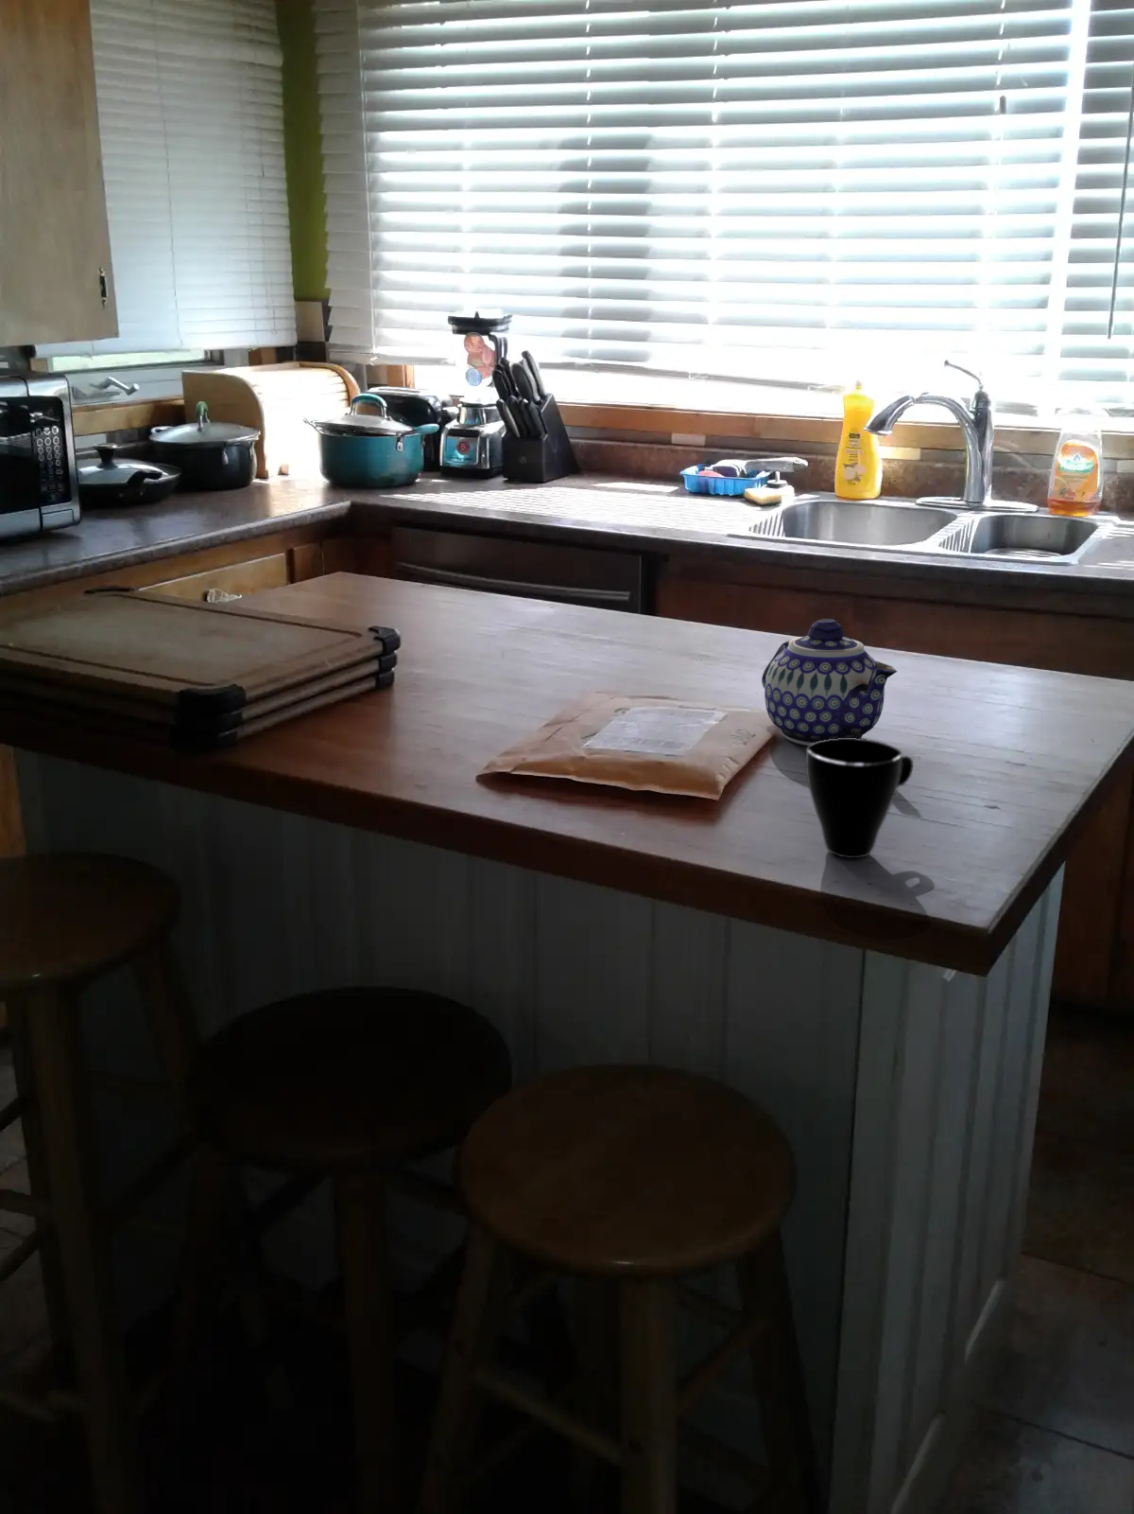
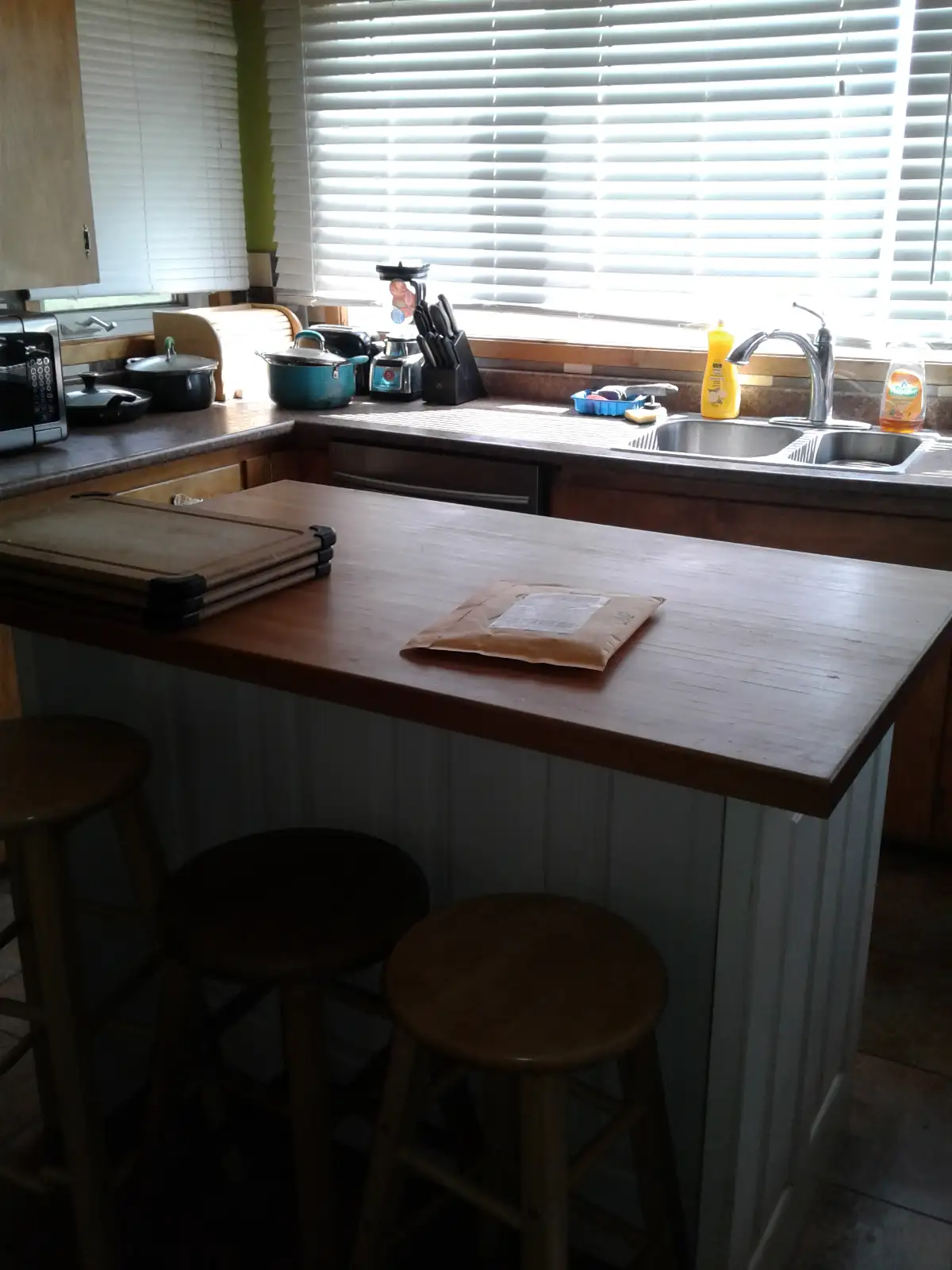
- cup (862, 798)
- teapot (825, 680)
